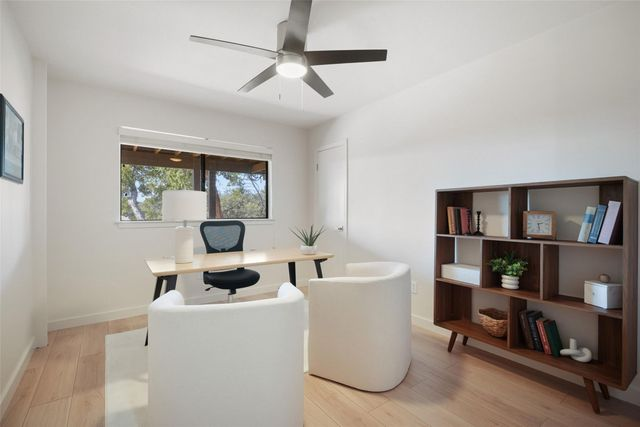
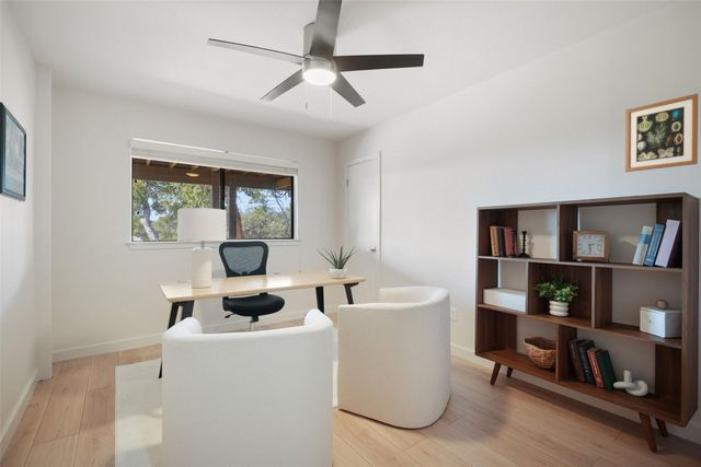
+ wall art (658, 135)
